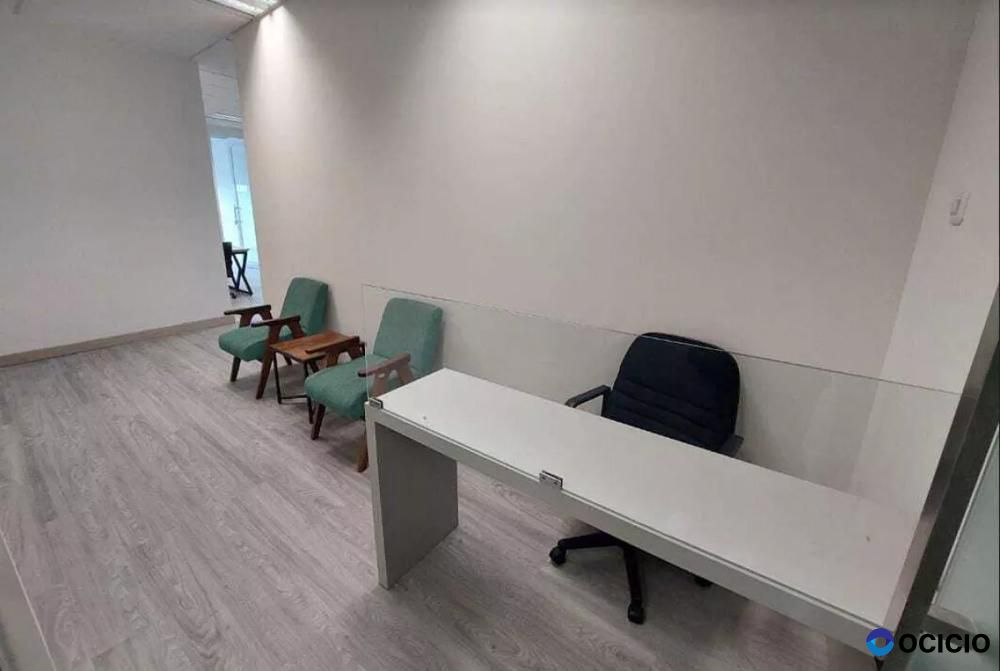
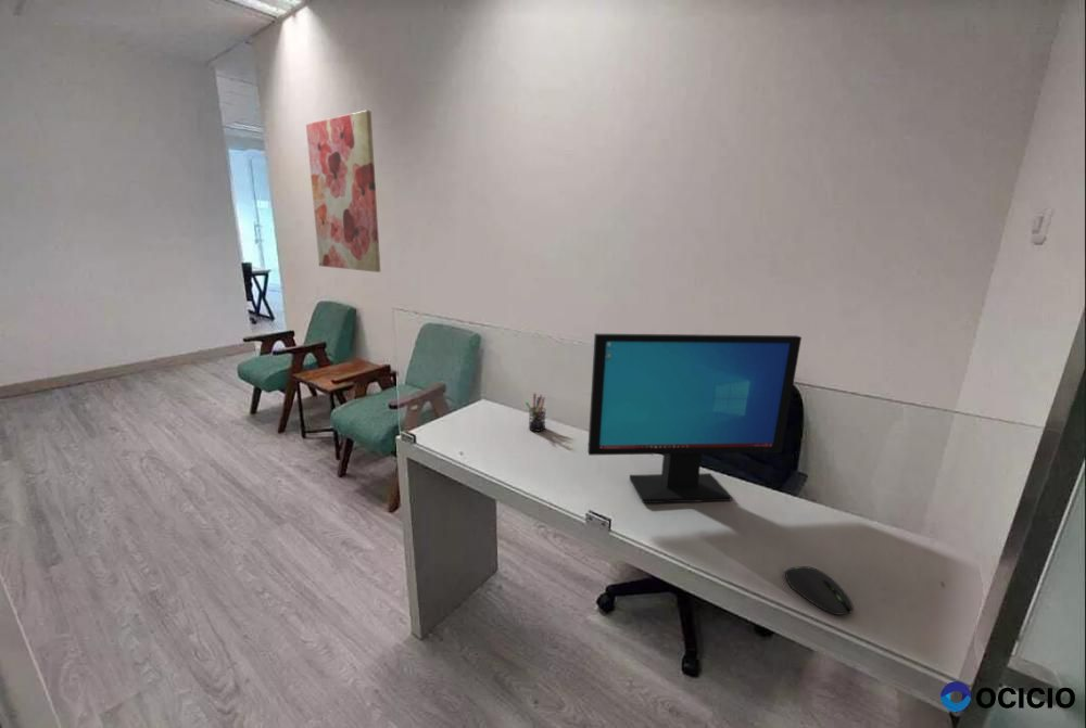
+ computer mouse (819, 585)
+ computer monitor (685, 414)
+ wall art (342, 196)
+ pen holder (534, 411)
